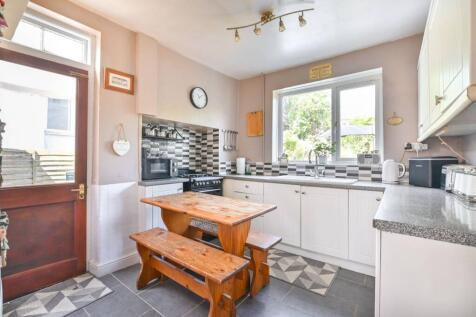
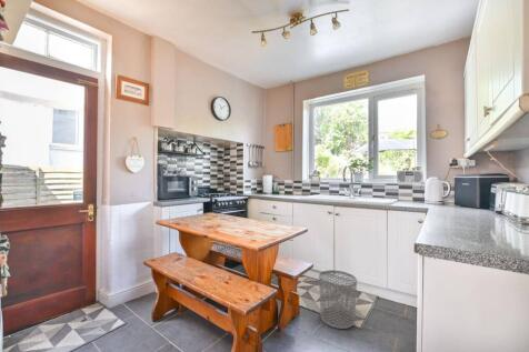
+ waste bin (337, 299)
